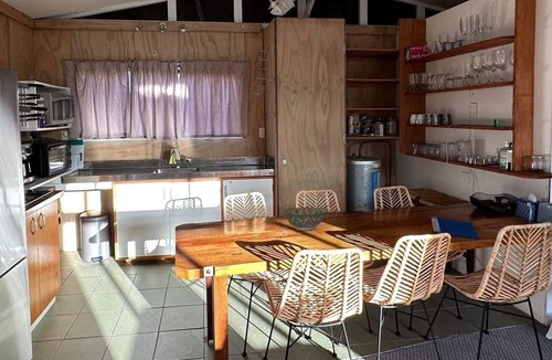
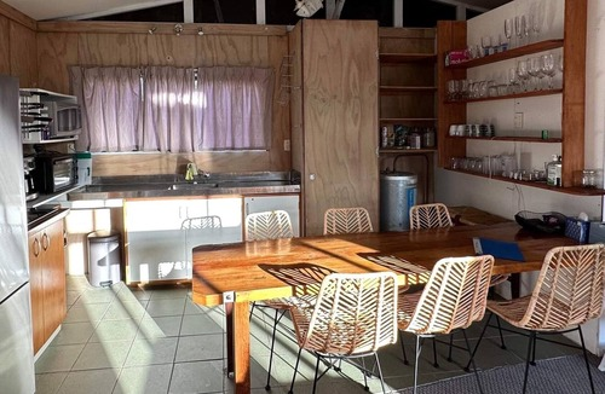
- decorative bowl (305, 219)
